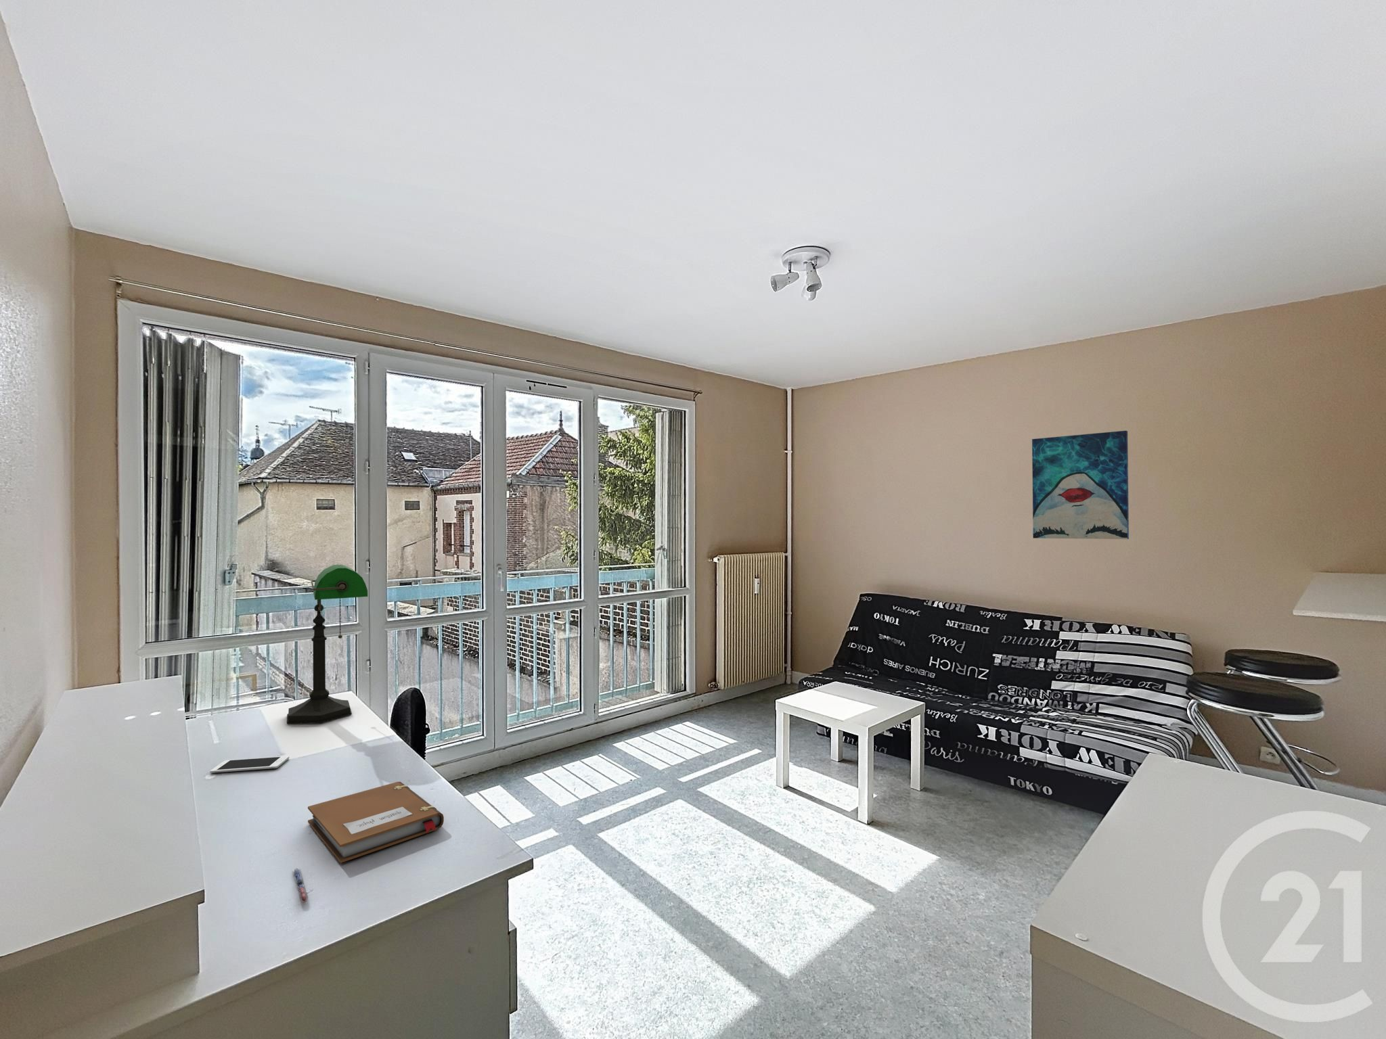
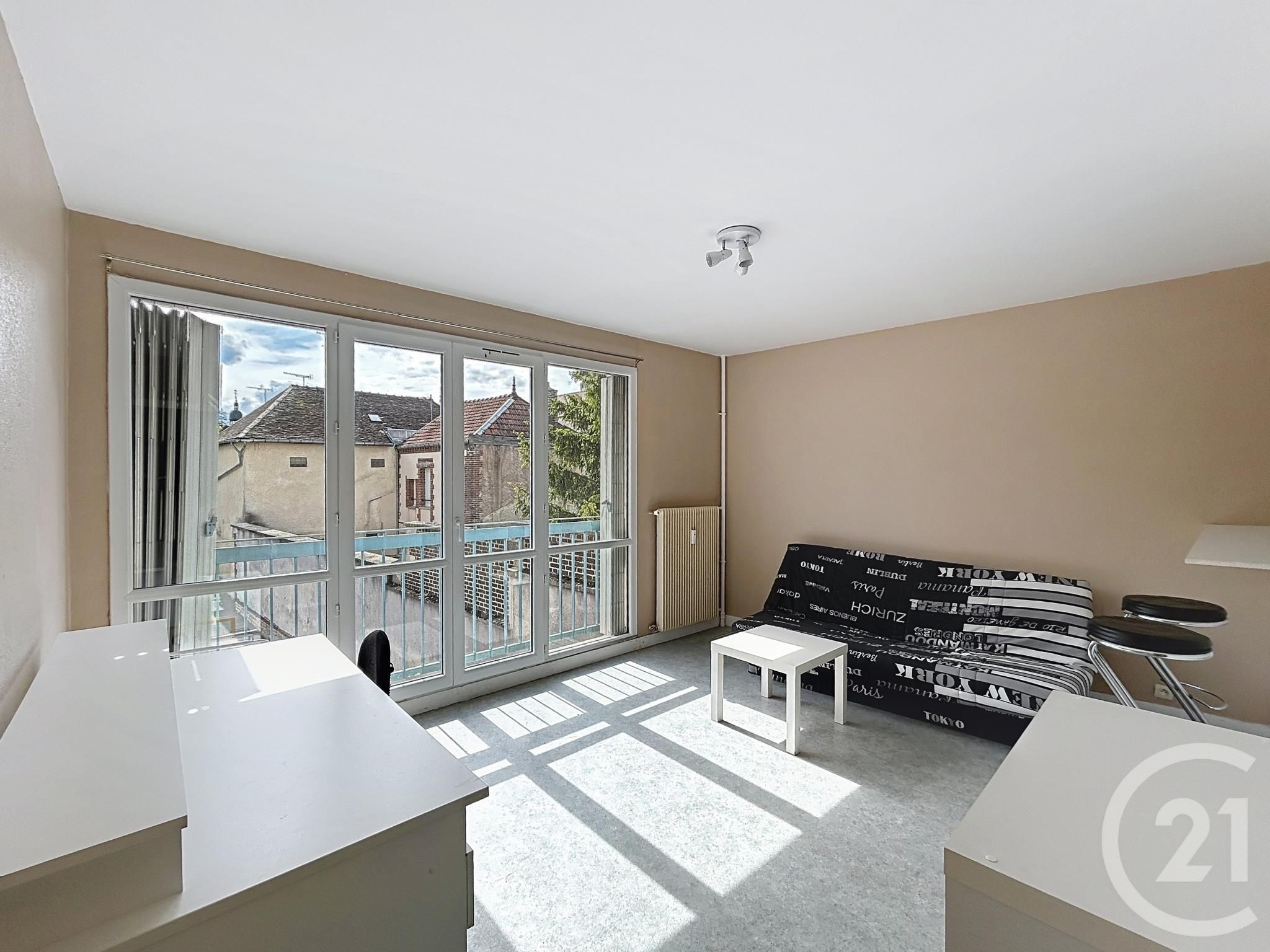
- pen (300, 883)
- desk lamp (325, 640)
- cell phone (250, 764)
- wall art (1078, 487)
- notebook (377, 817)
